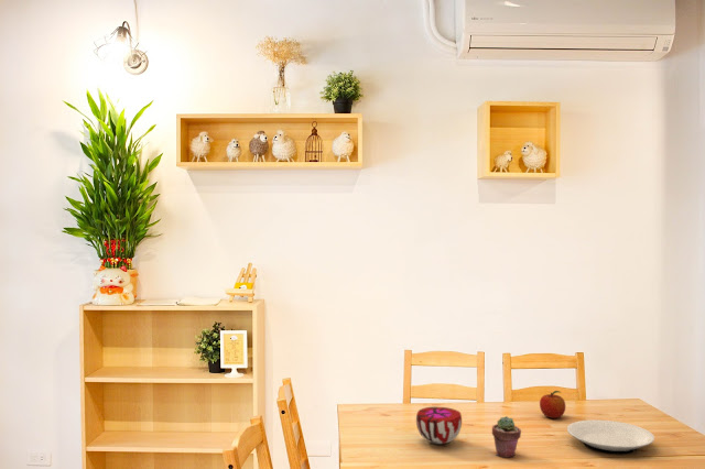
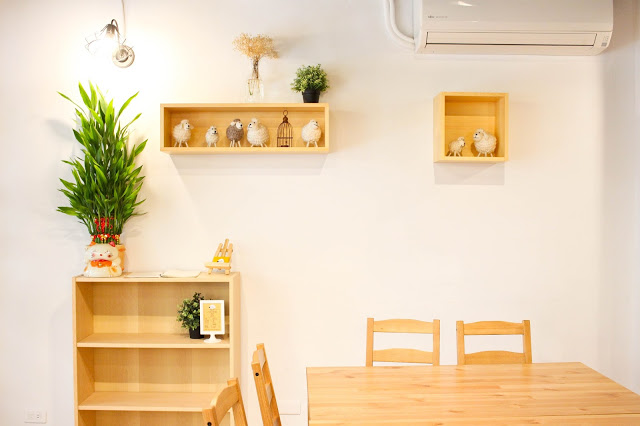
- decorative bowl (438, 427)
- potted succulent (506, 435)
- fruit (552, 403)
- plate (609, 438)
